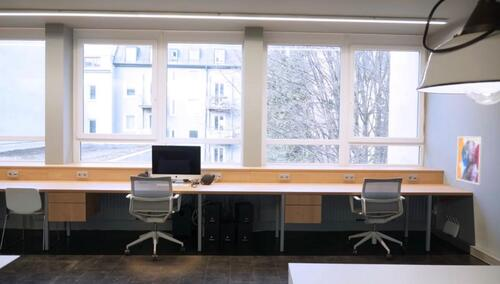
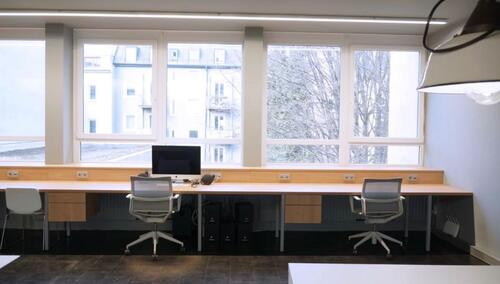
- wall art (468, 159)
